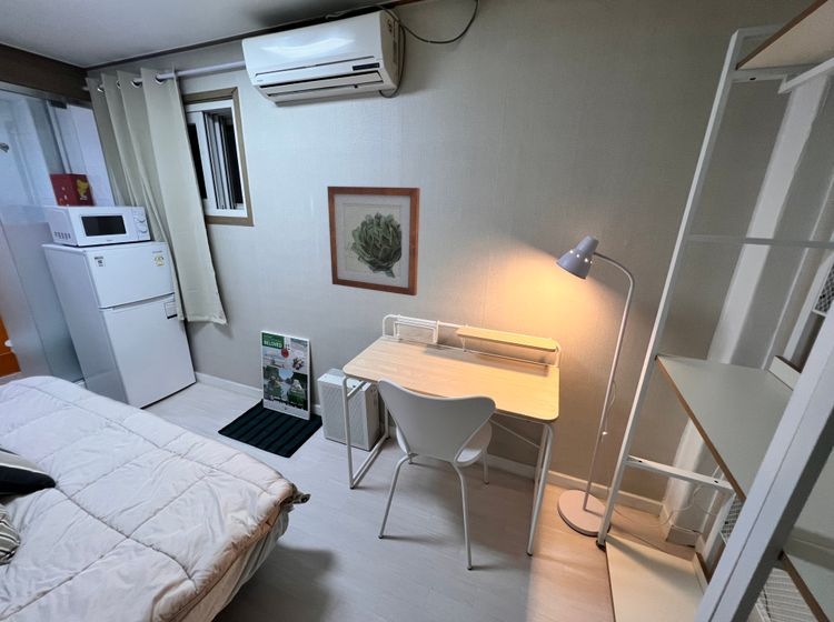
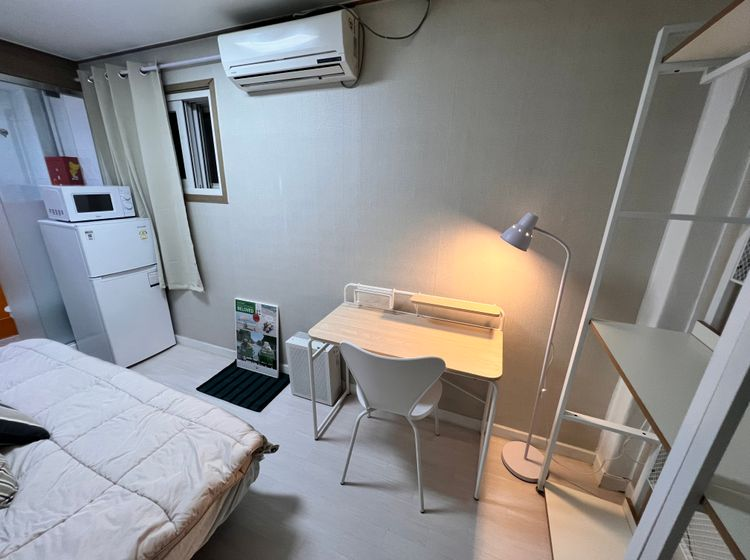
- wall art (371, 240)
